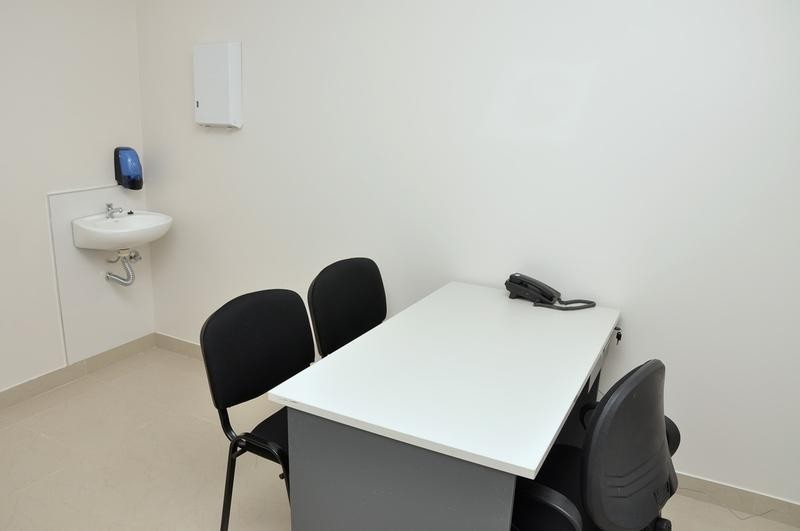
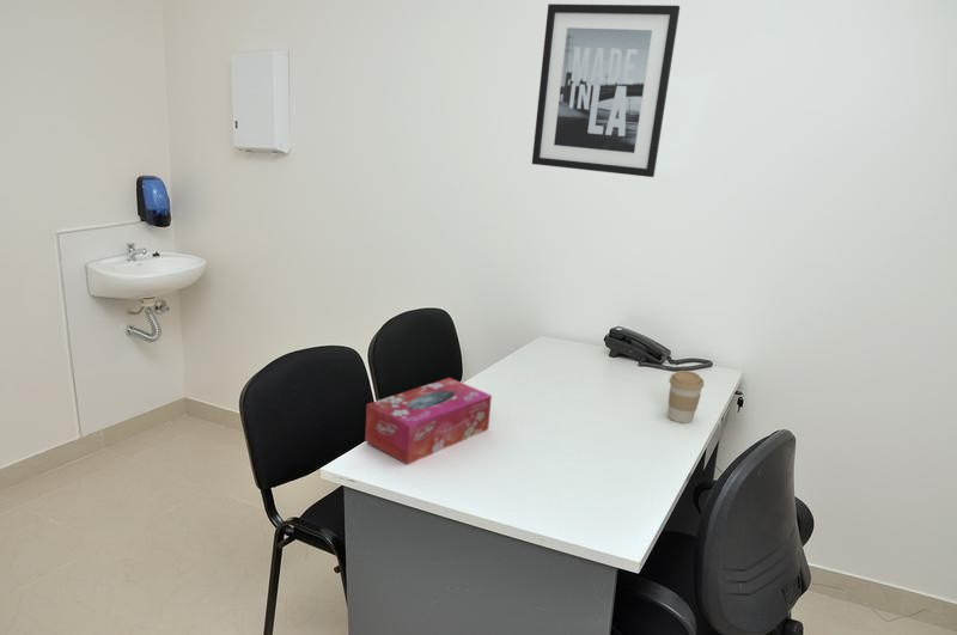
+ wall art (601, 90)
+ coffee cup (683, 396)
+ tissue box (429, 417)
